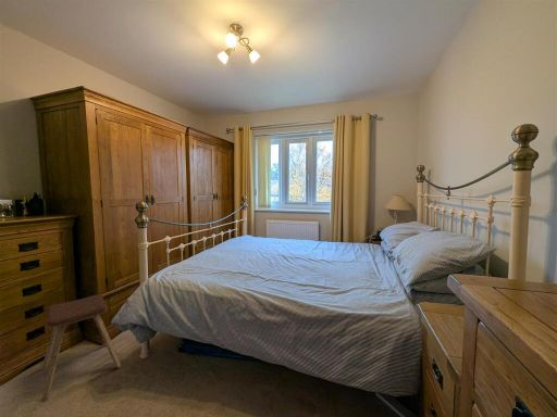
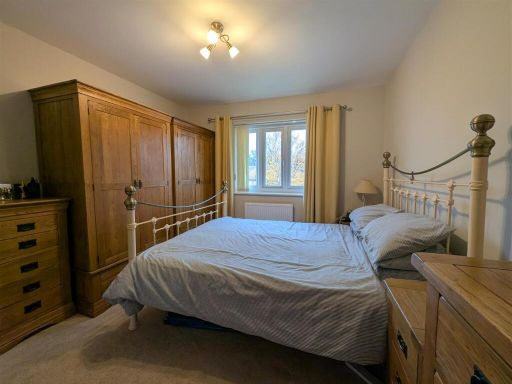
- music stool (75, 321)
